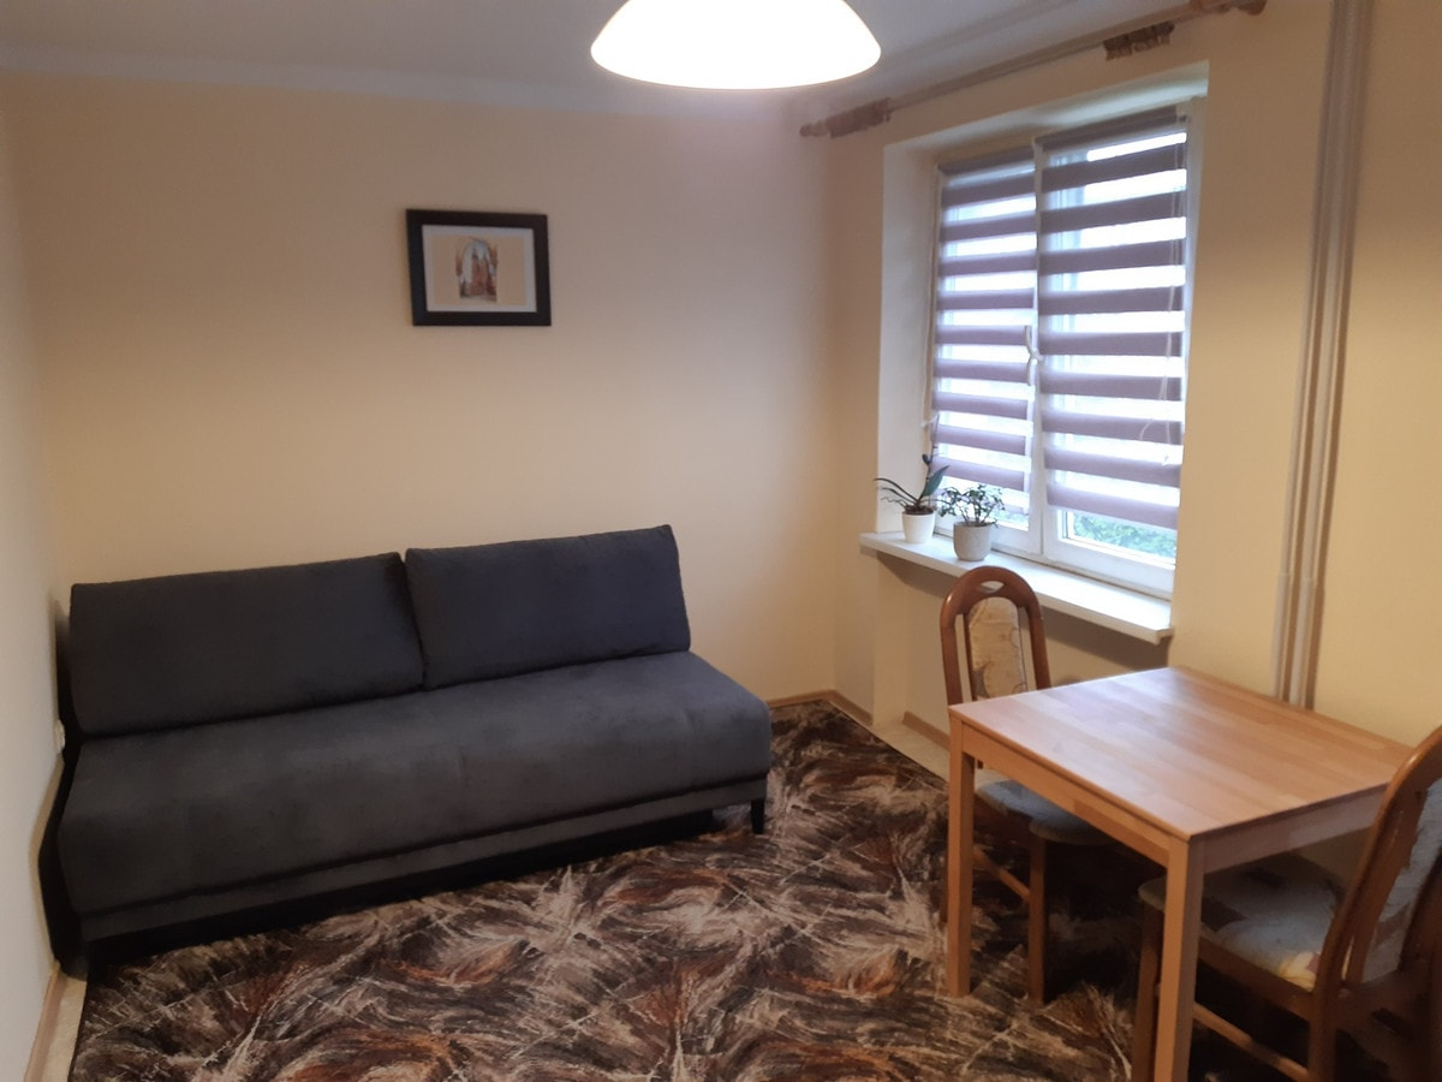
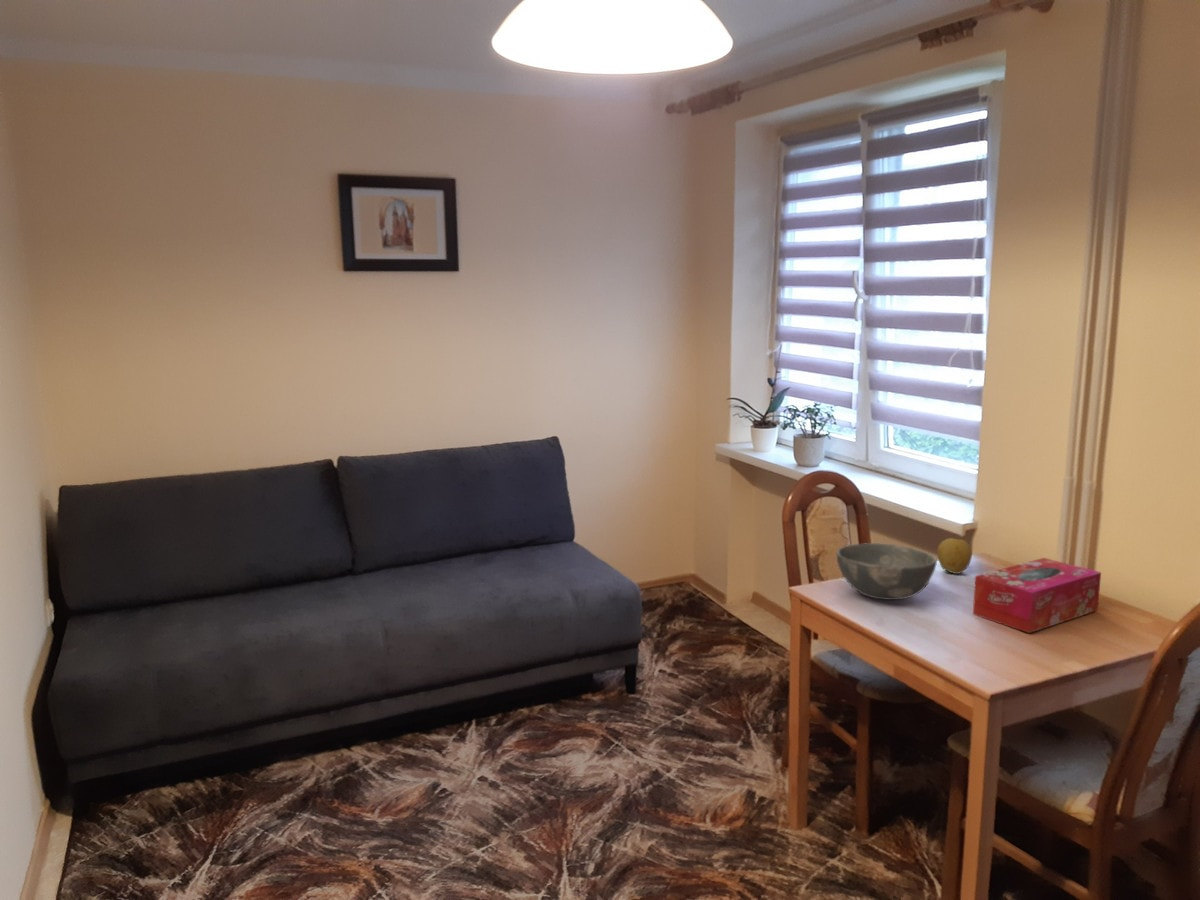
+ bowl (885, 574)
+ fruit (954, 555)
+ tissue box (1037, 593)
